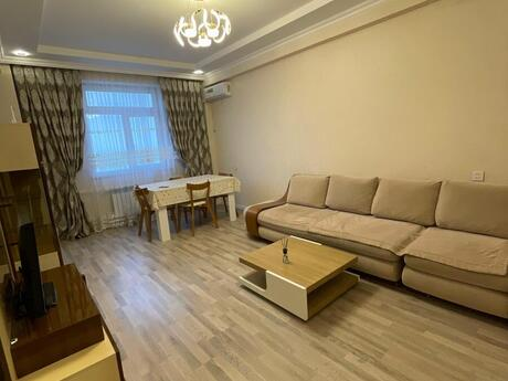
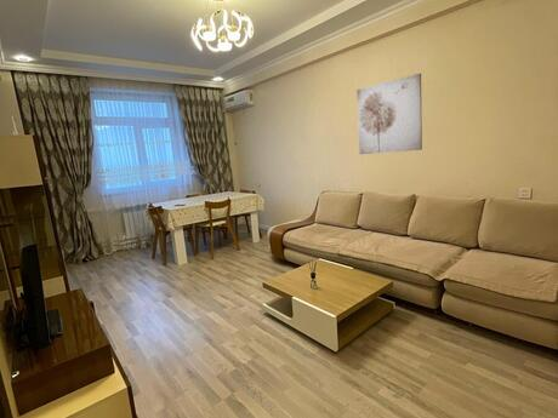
+ wall art (387, 118)
